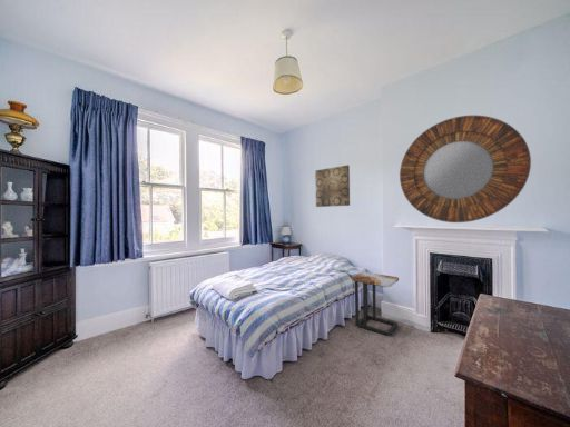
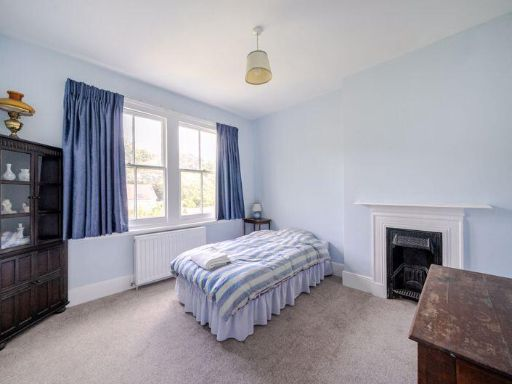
- home mirror (455, 170)
- wall art (331, 187)
- side table (374, 301)
